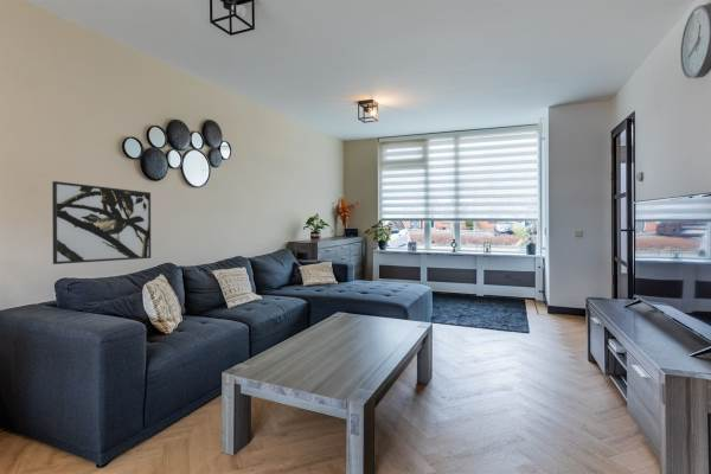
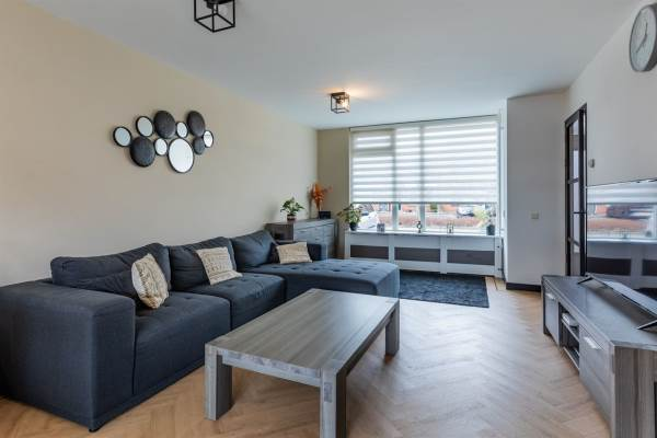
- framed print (107, 224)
